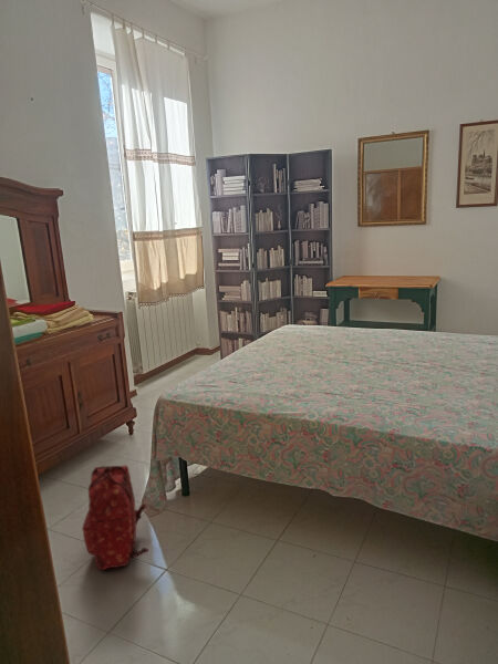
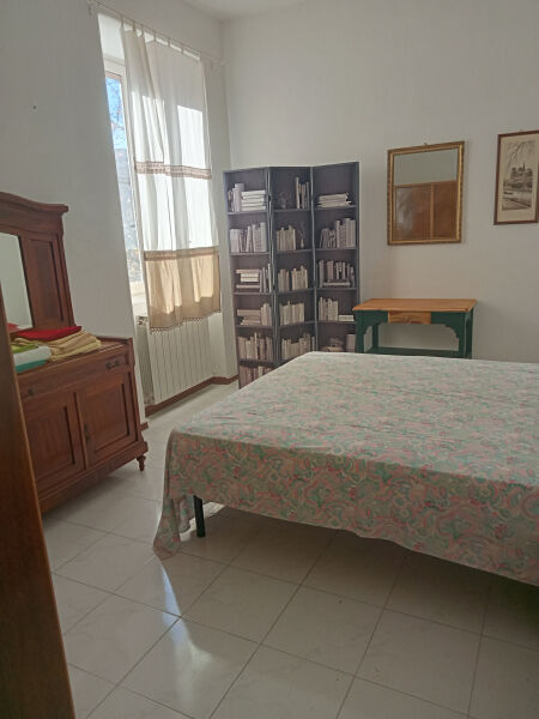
- backpack (118, 507)
